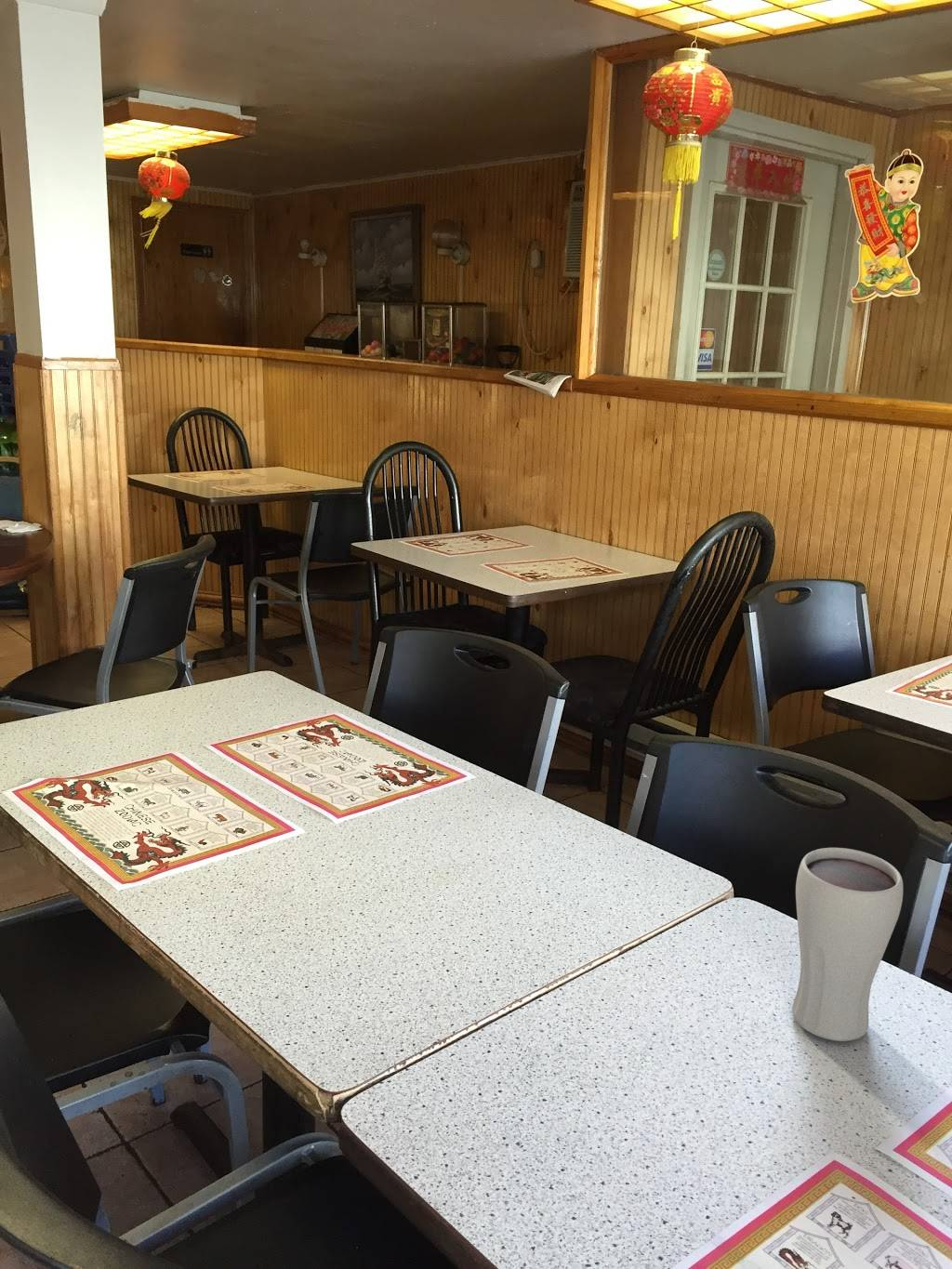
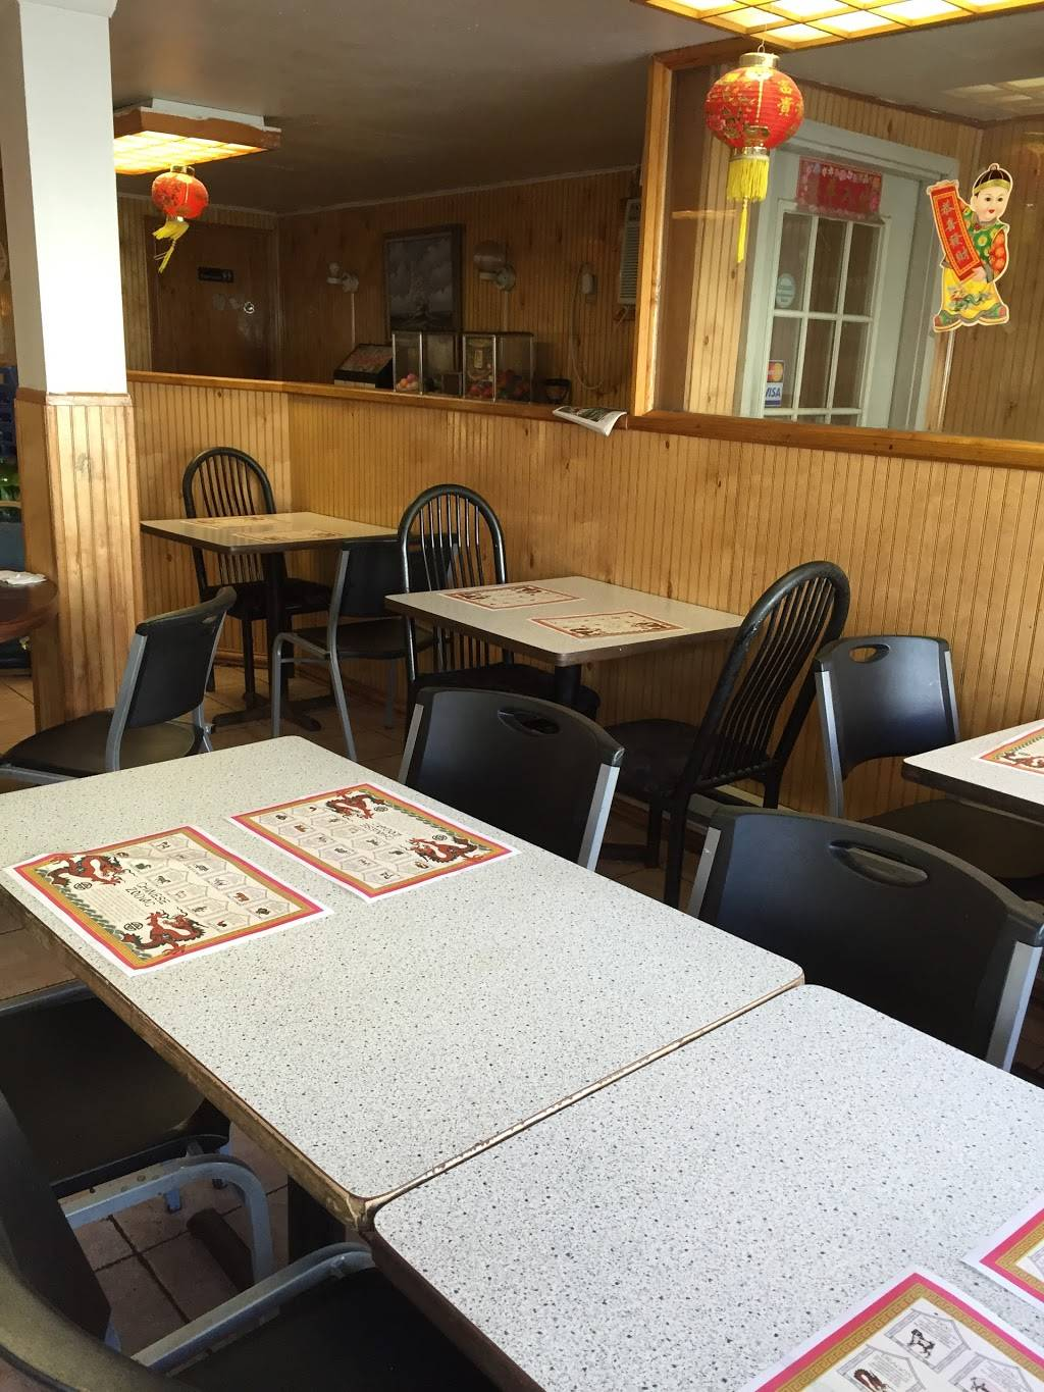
- drinking glass (840, 946)
